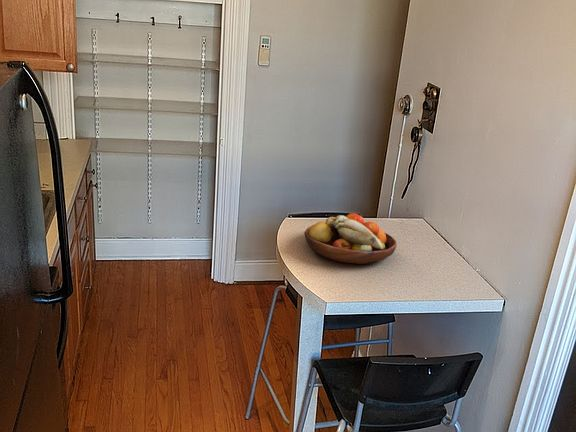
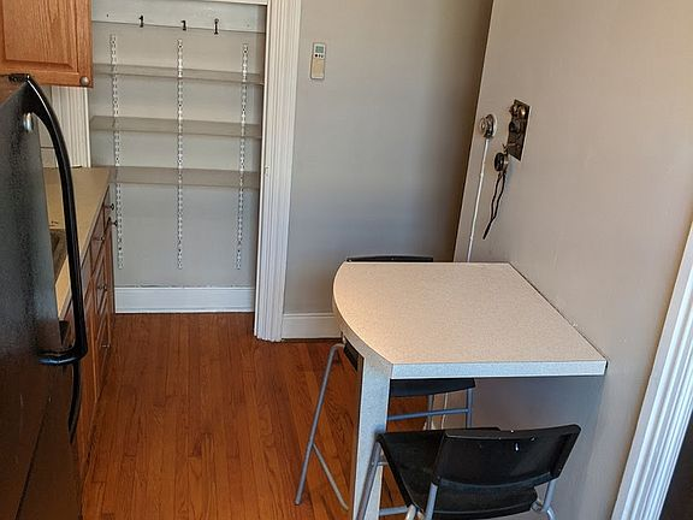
- fruit bowl (351, 233)
